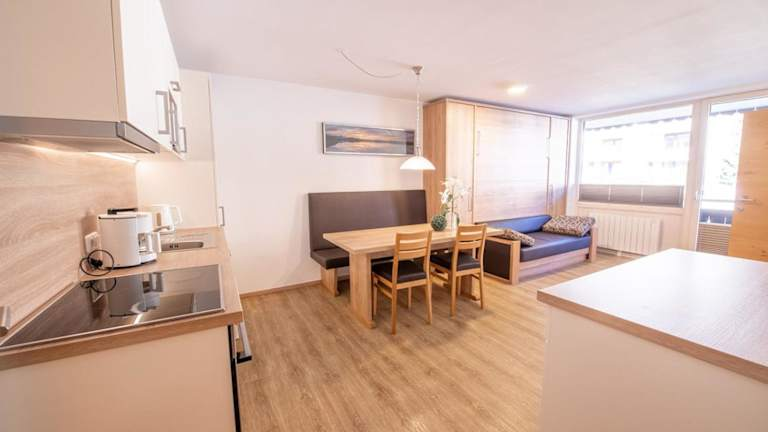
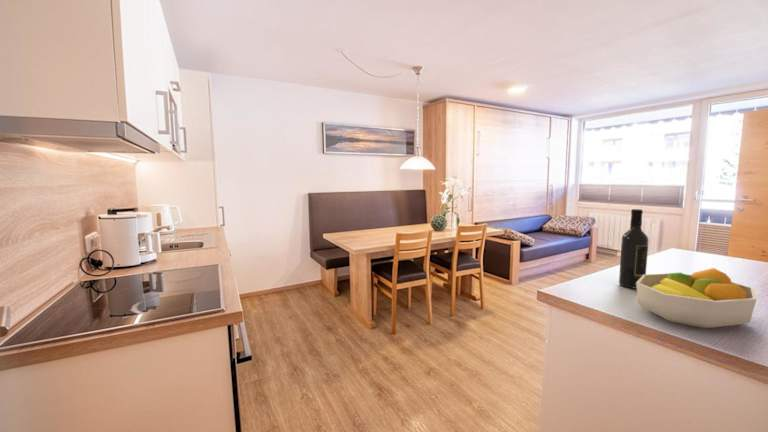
+ fruit bowl (692, 293)
+ wine bottle (634, 248)
